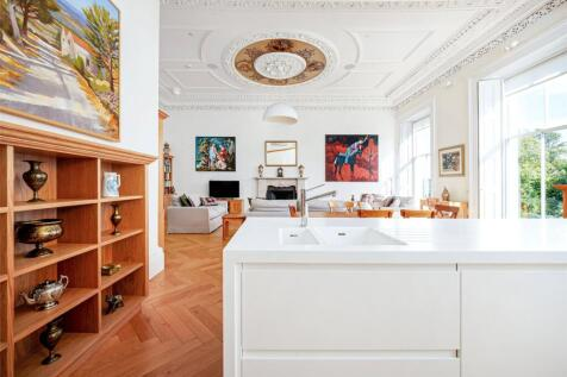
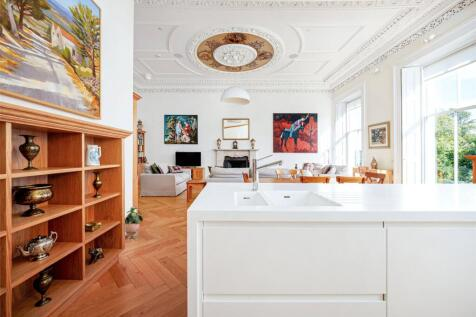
+ potted plant (133, 222)
